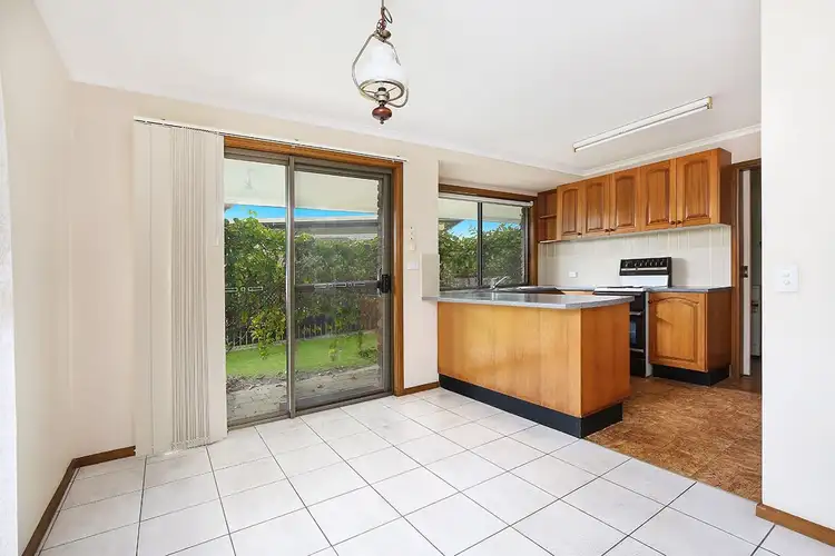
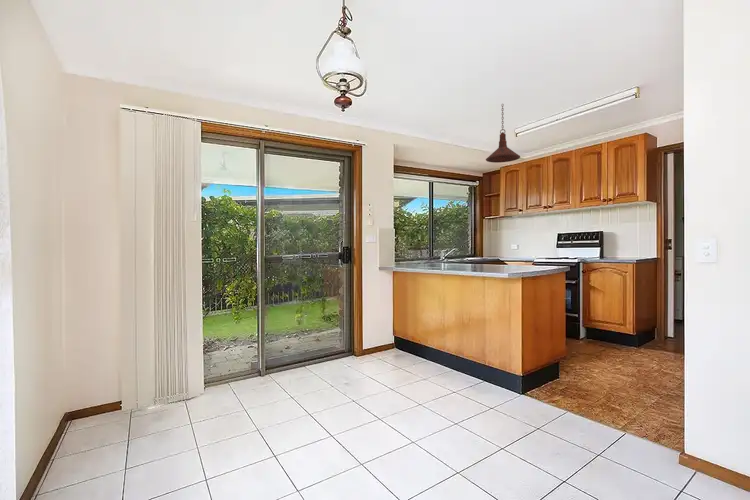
+ pendant light (502, 132)
